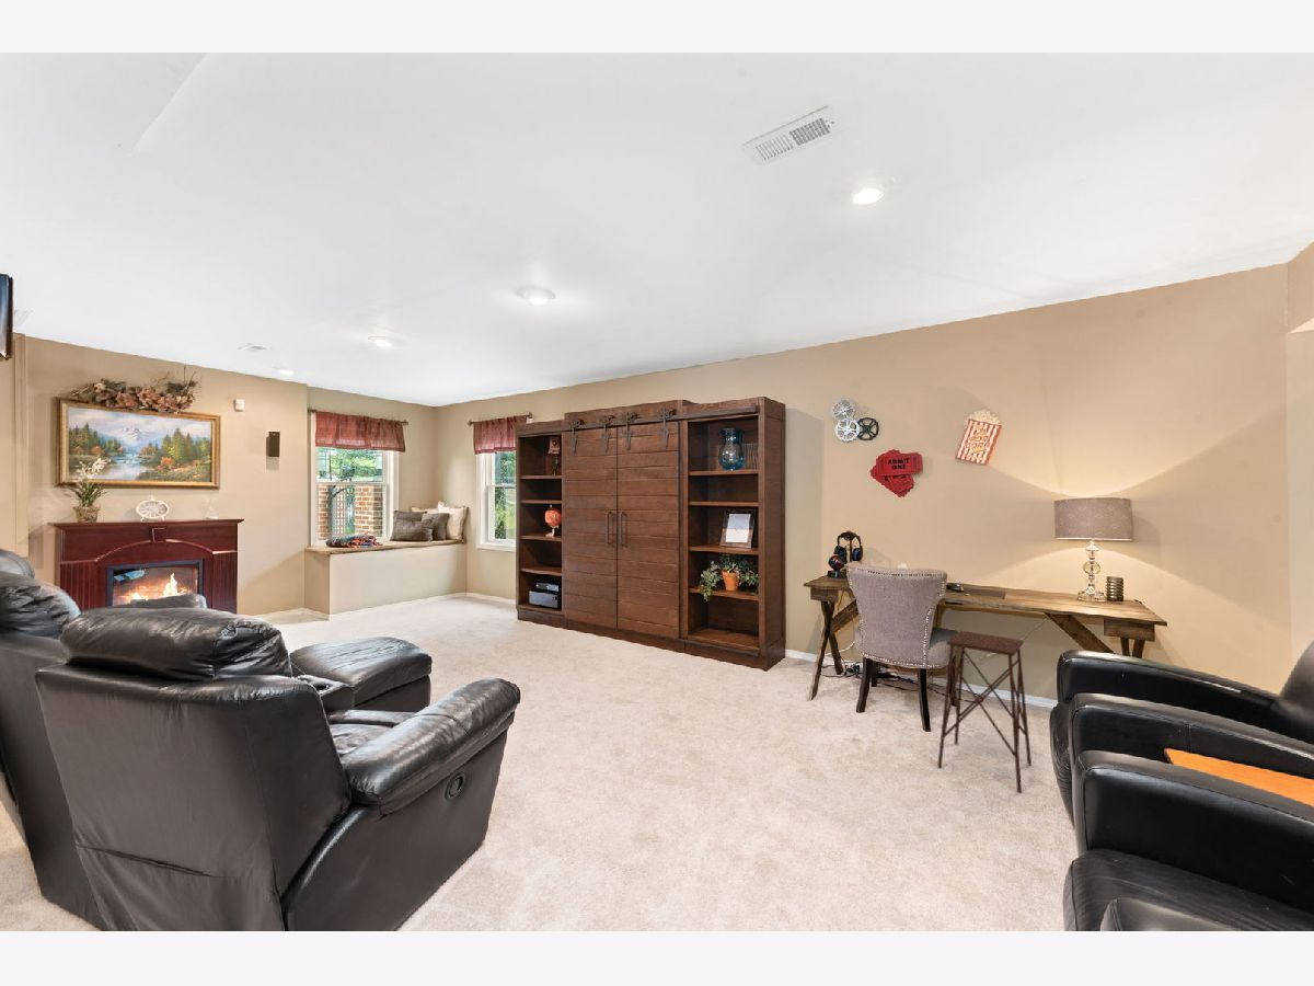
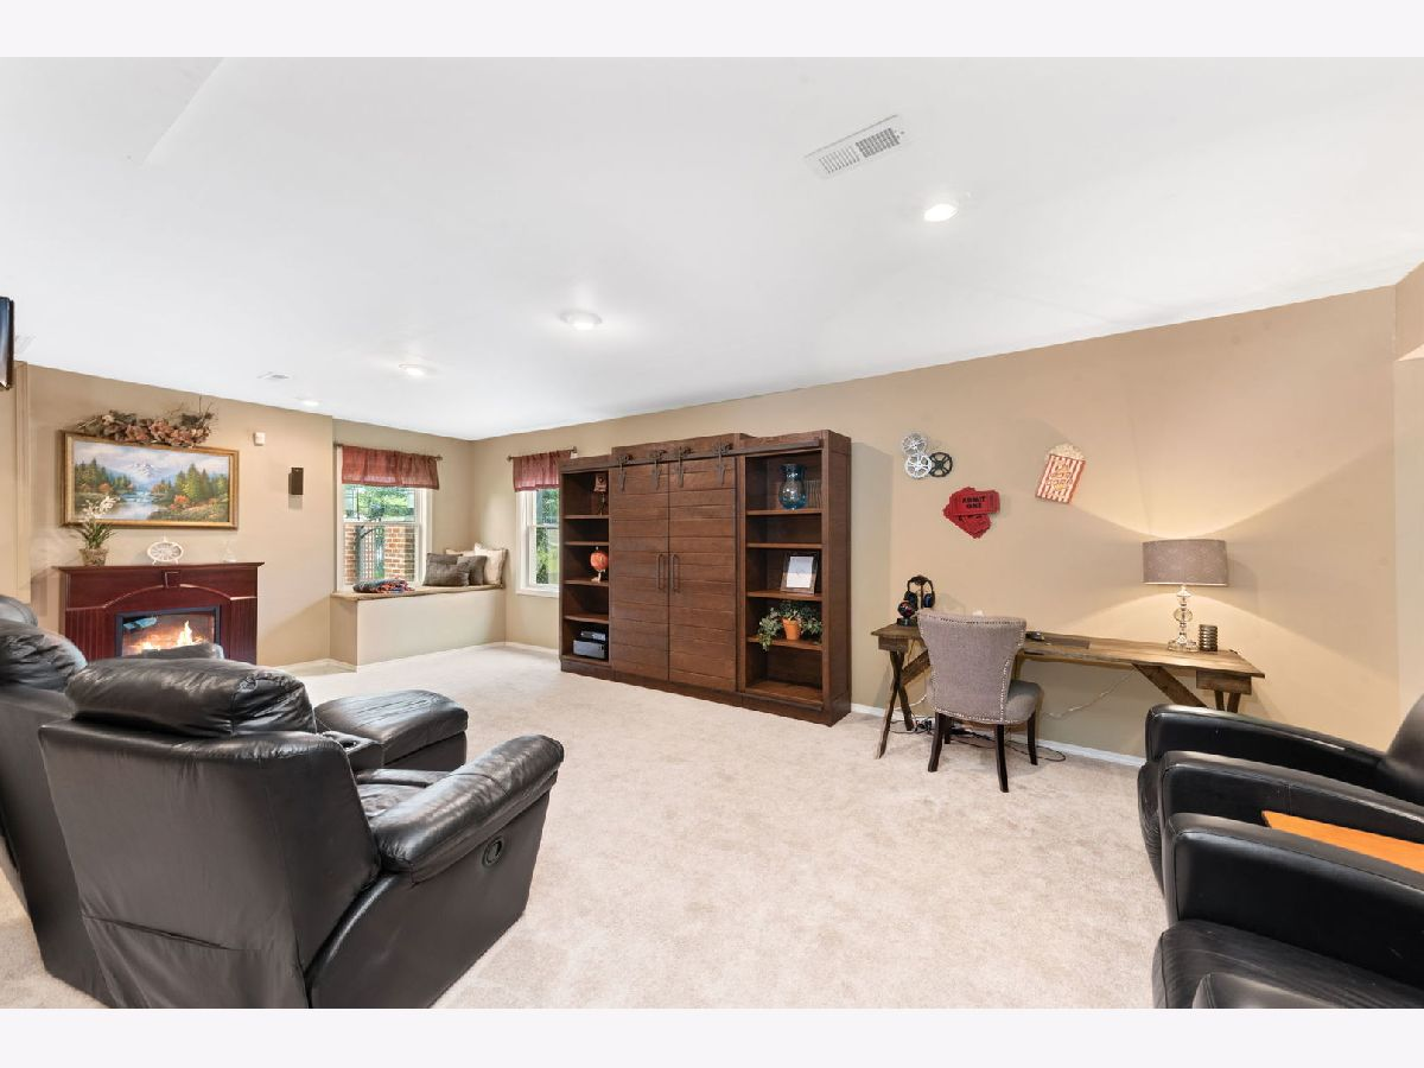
- side table (982, 700)
